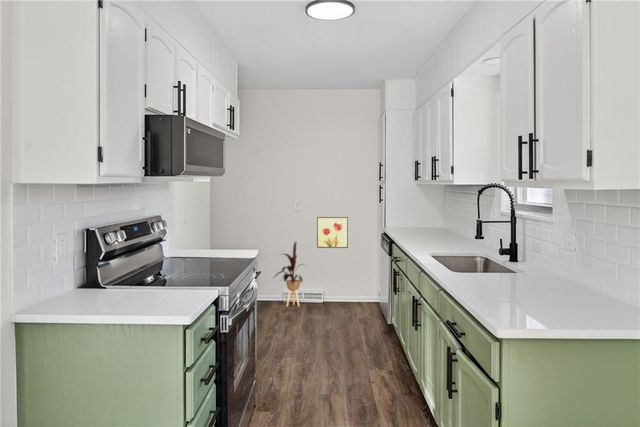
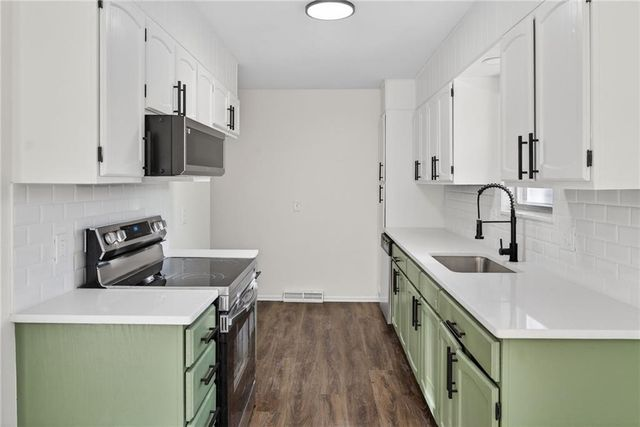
- wall art (332, 232)
- house plant (289, 274)
